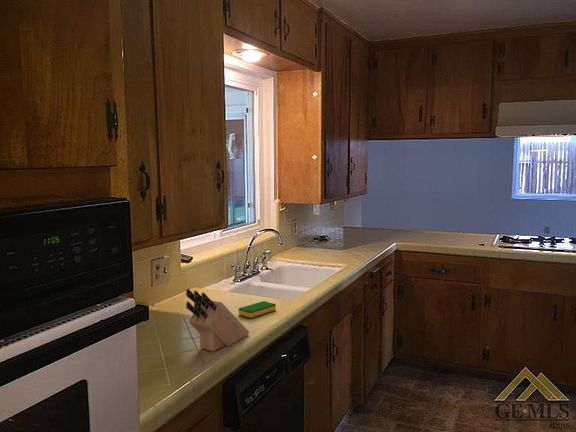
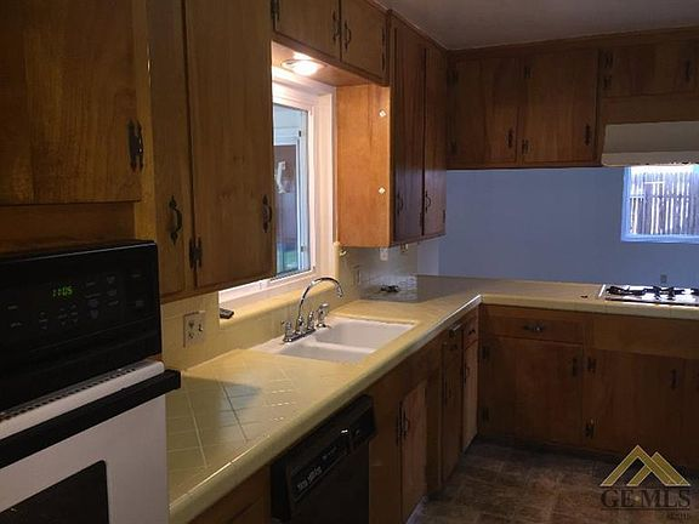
- dish sponge (257, 309)
- knife block (216, 313)
